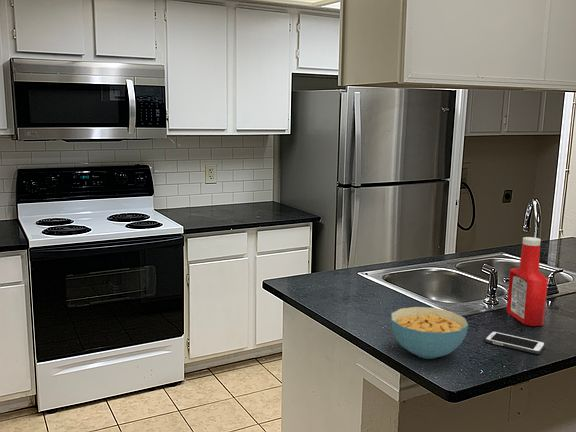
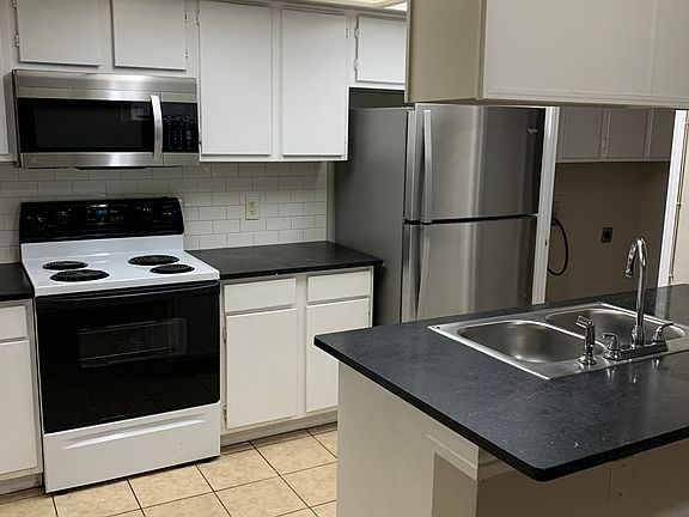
- soap bottle (528, 278)
- cereal bowl (427, 336)
- cell phone (514, 342)
